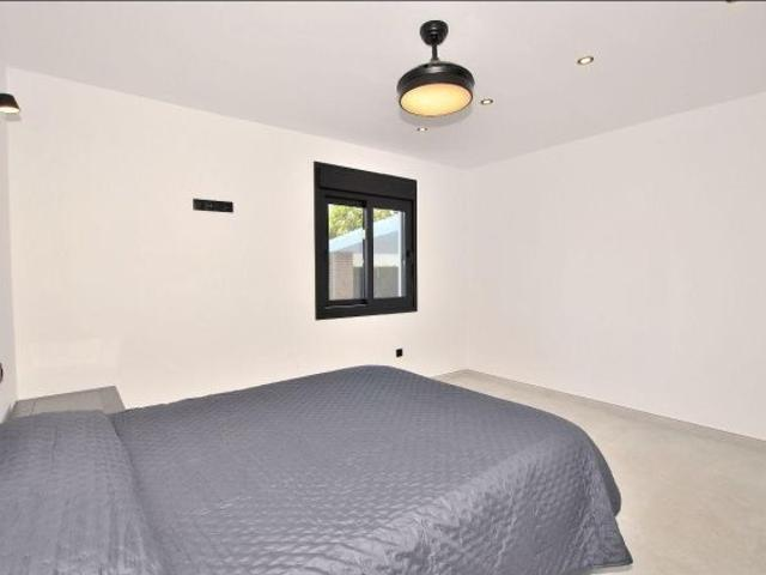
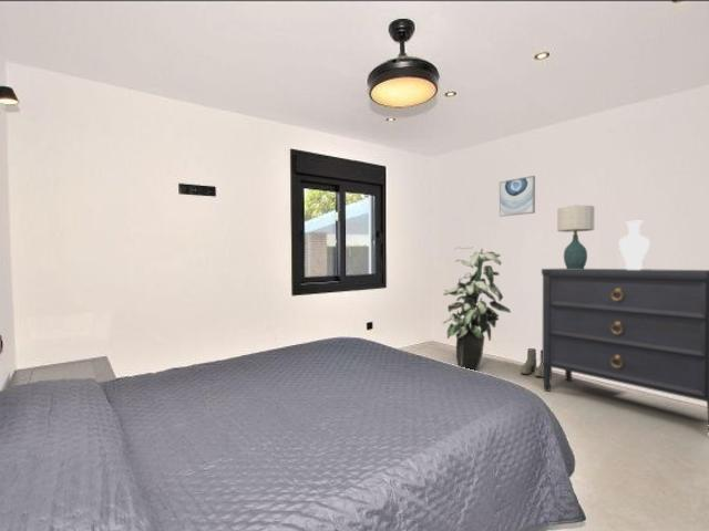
+ vase (634, 244)
+ wall art (516, 197)
+ table lamp (575, 237)
+ indoor plant (471, 305)
+ dresser (627, 336)
+ boots (535, 362)
